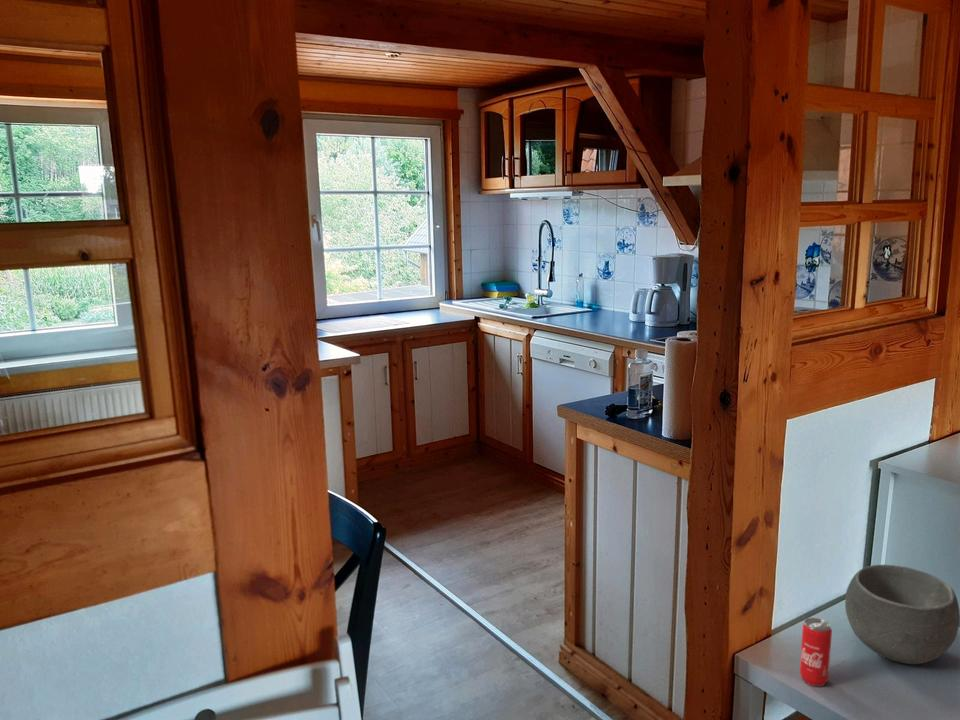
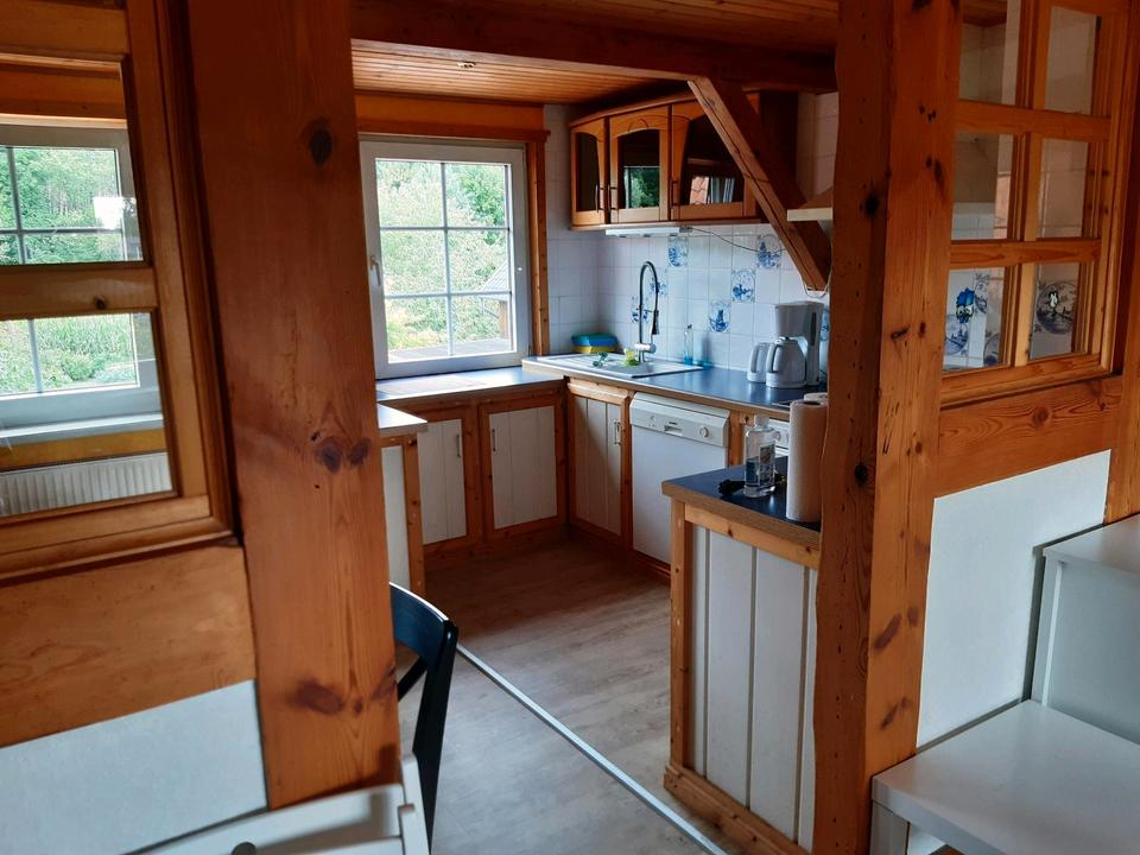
- bowl (899, 616)
- beverage can (815, 652)
